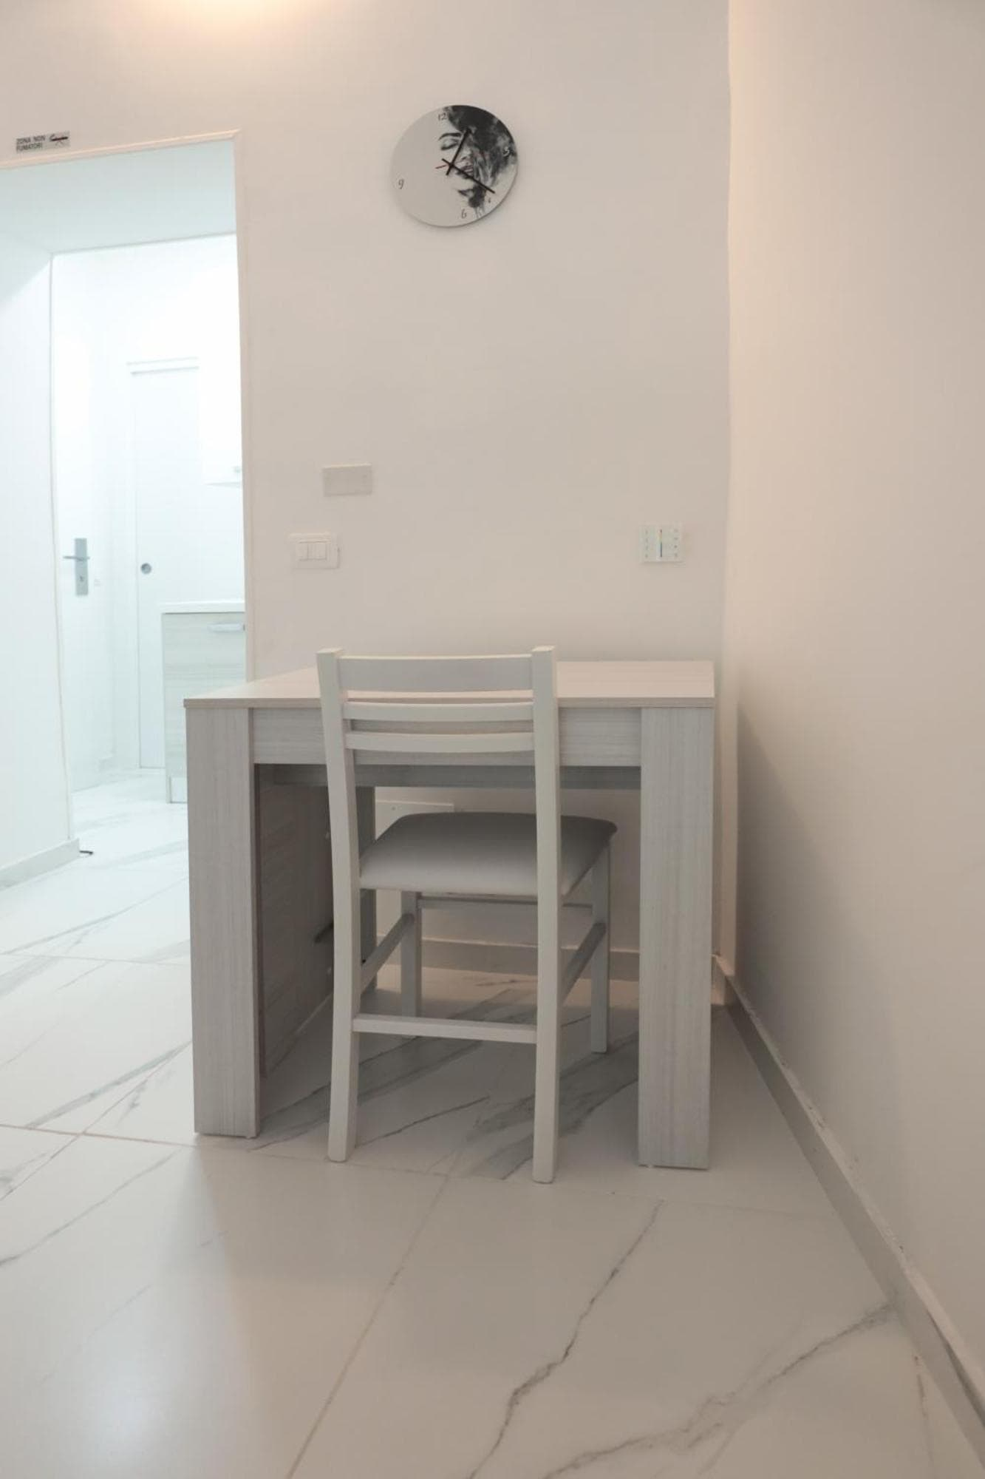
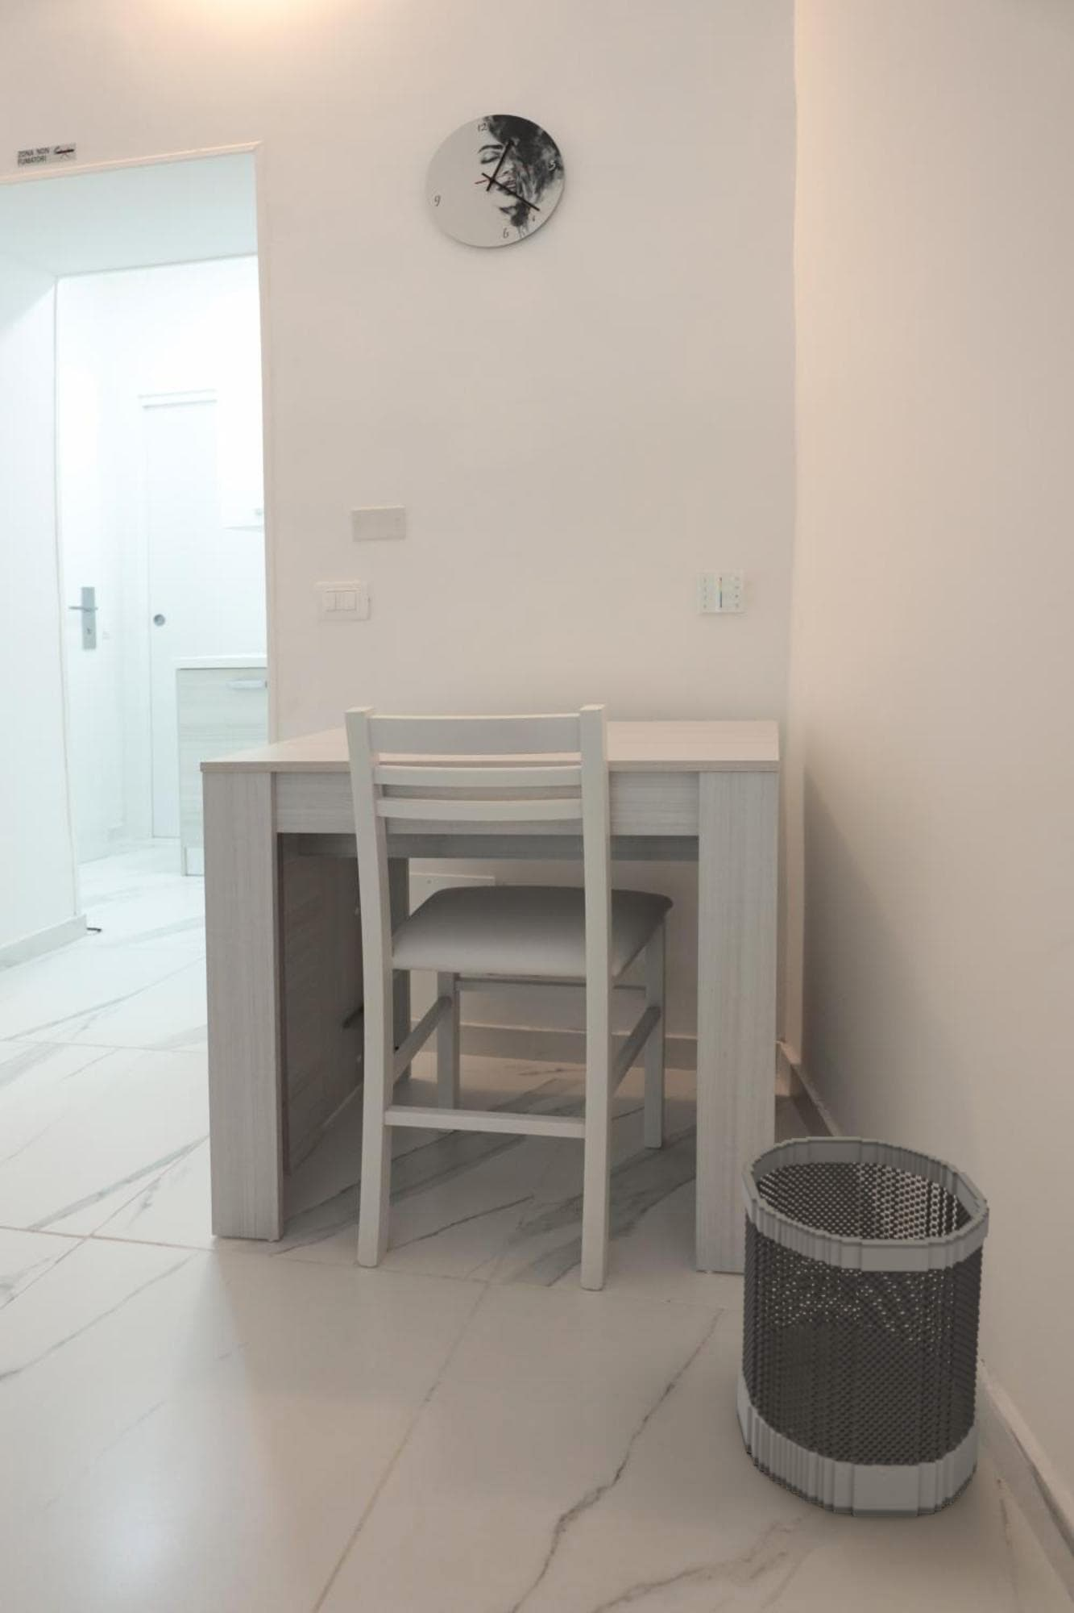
+ wastebasket (857, 1311)
